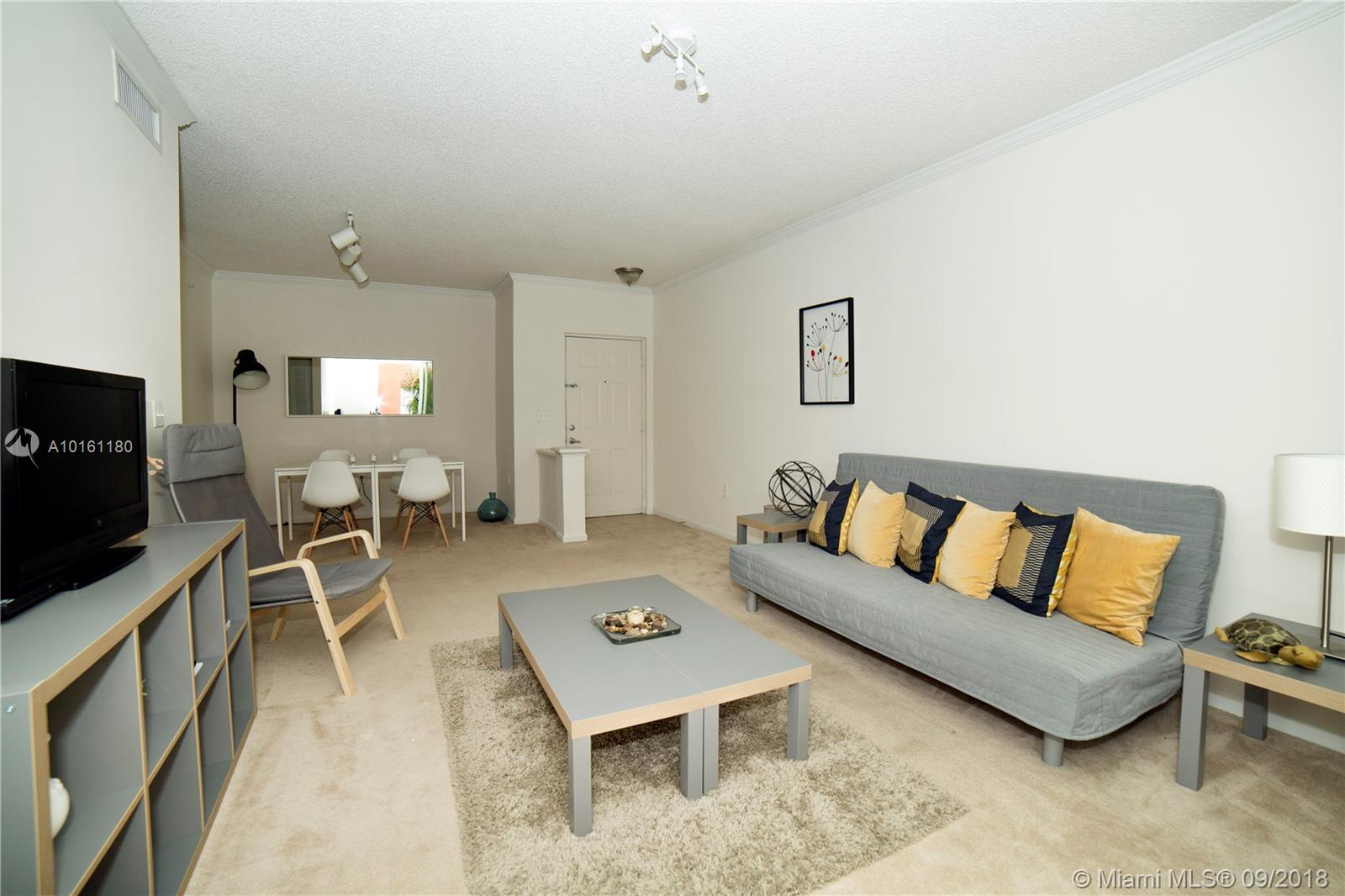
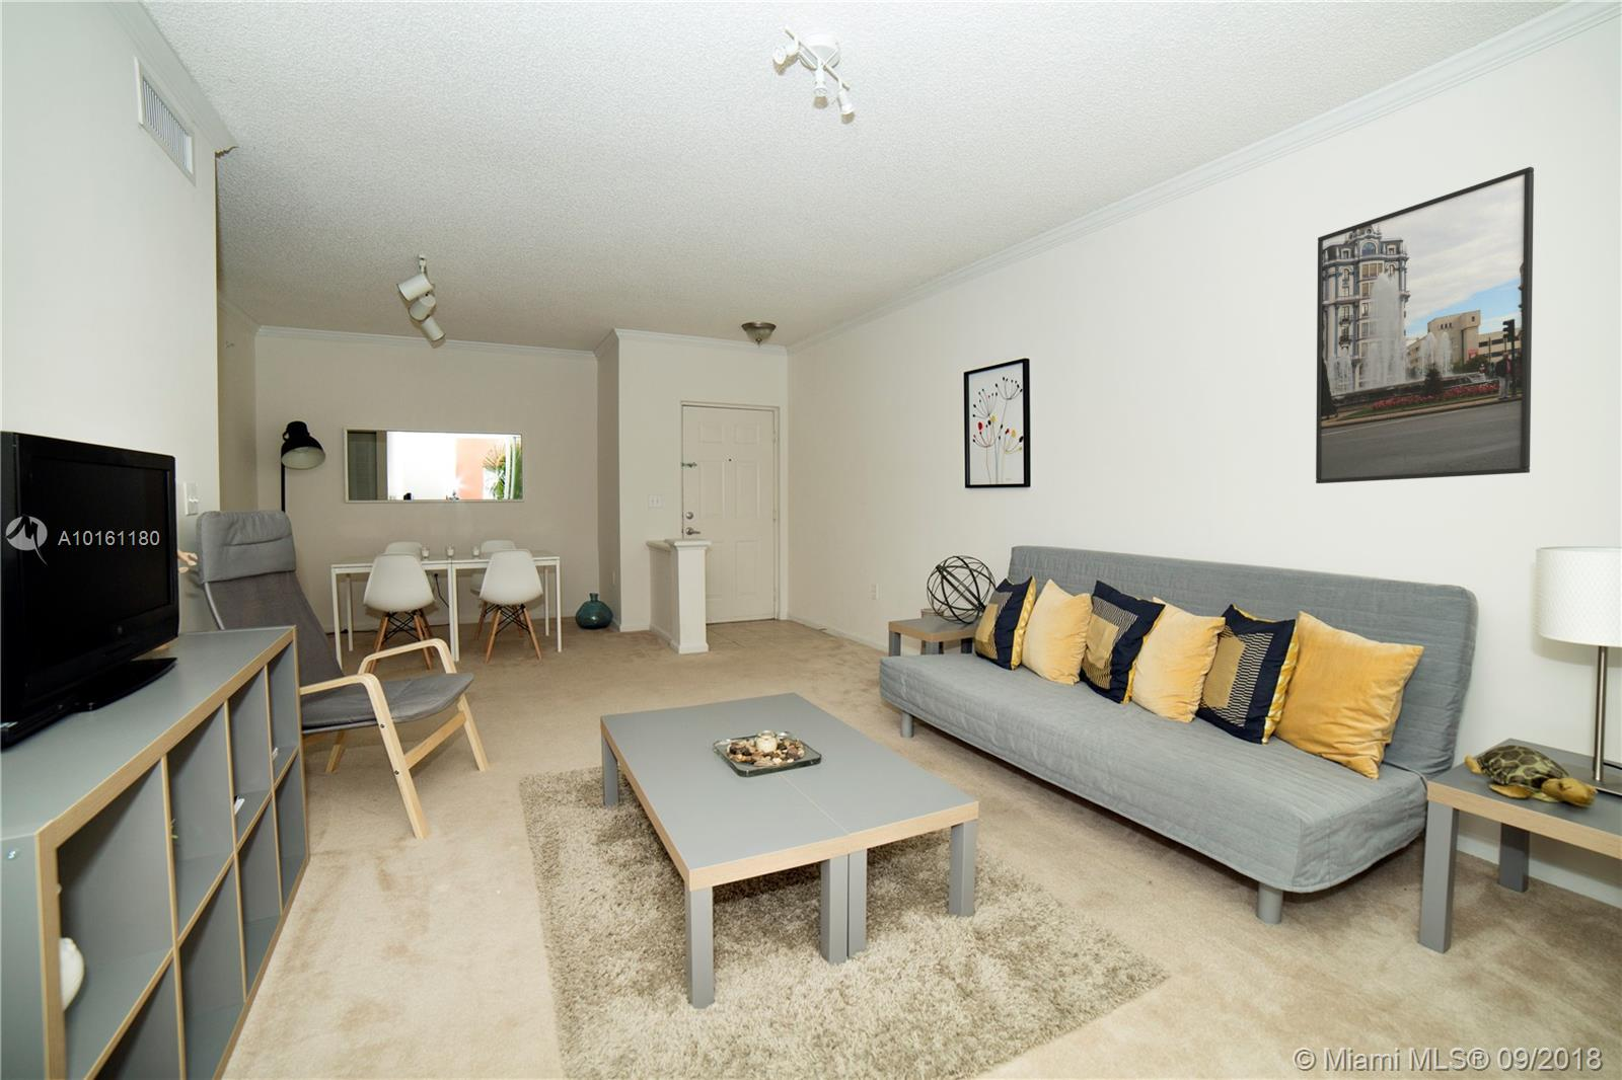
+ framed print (1412, 342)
